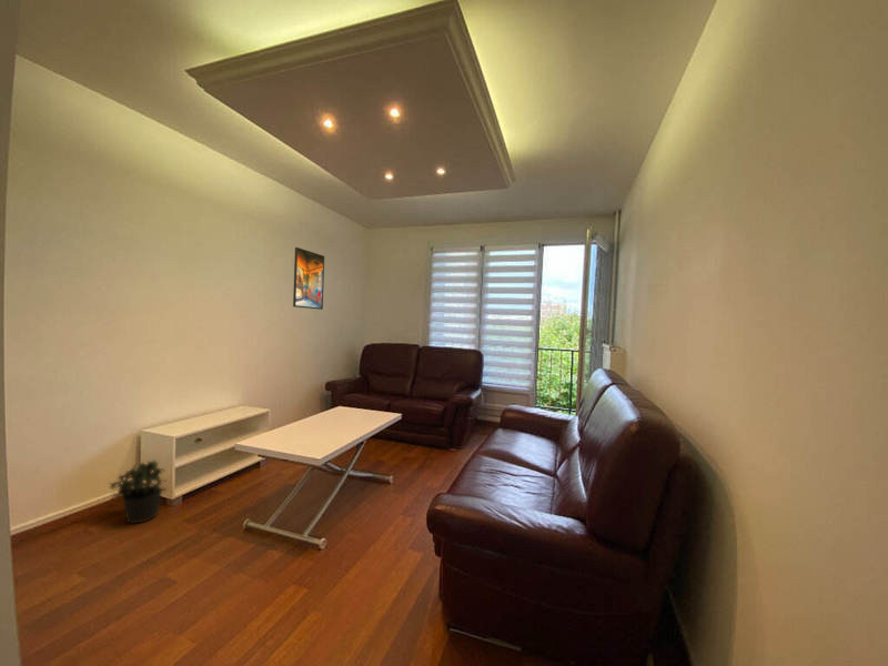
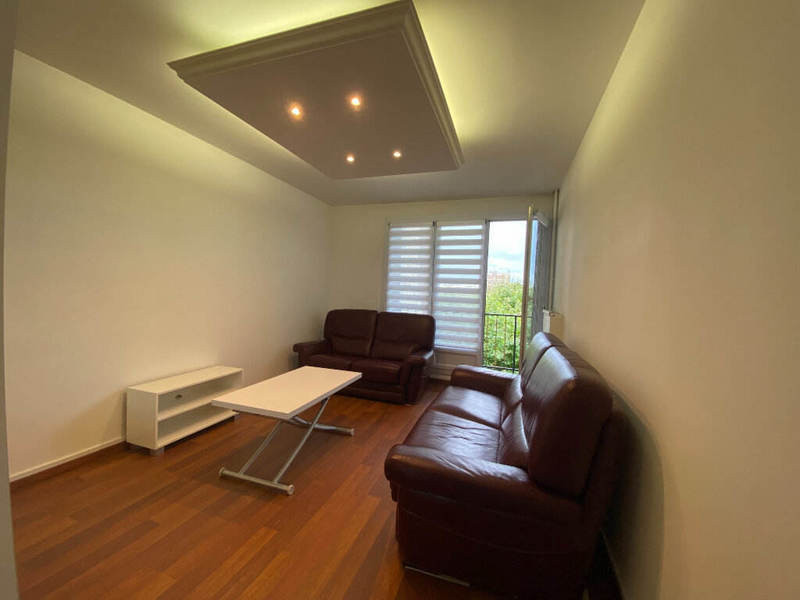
- potted plant (143, 488)
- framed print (310, 280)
